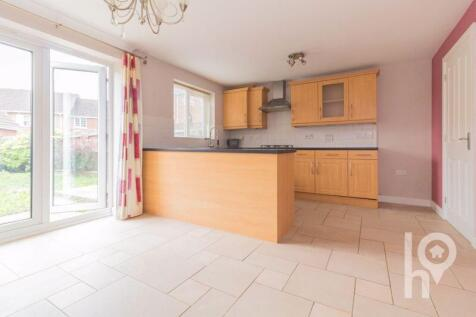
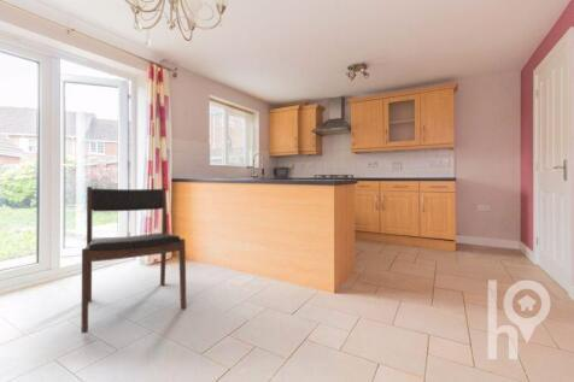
+ dining chair (133, 245)
